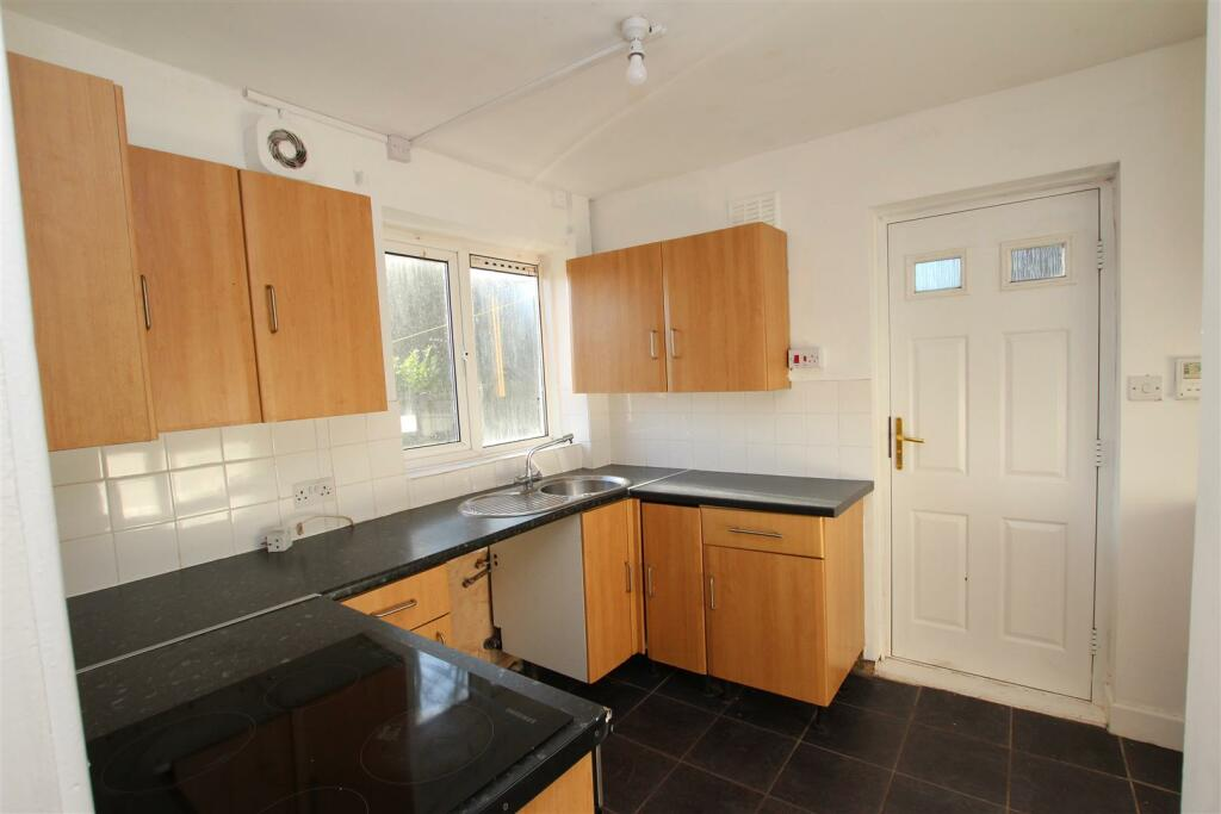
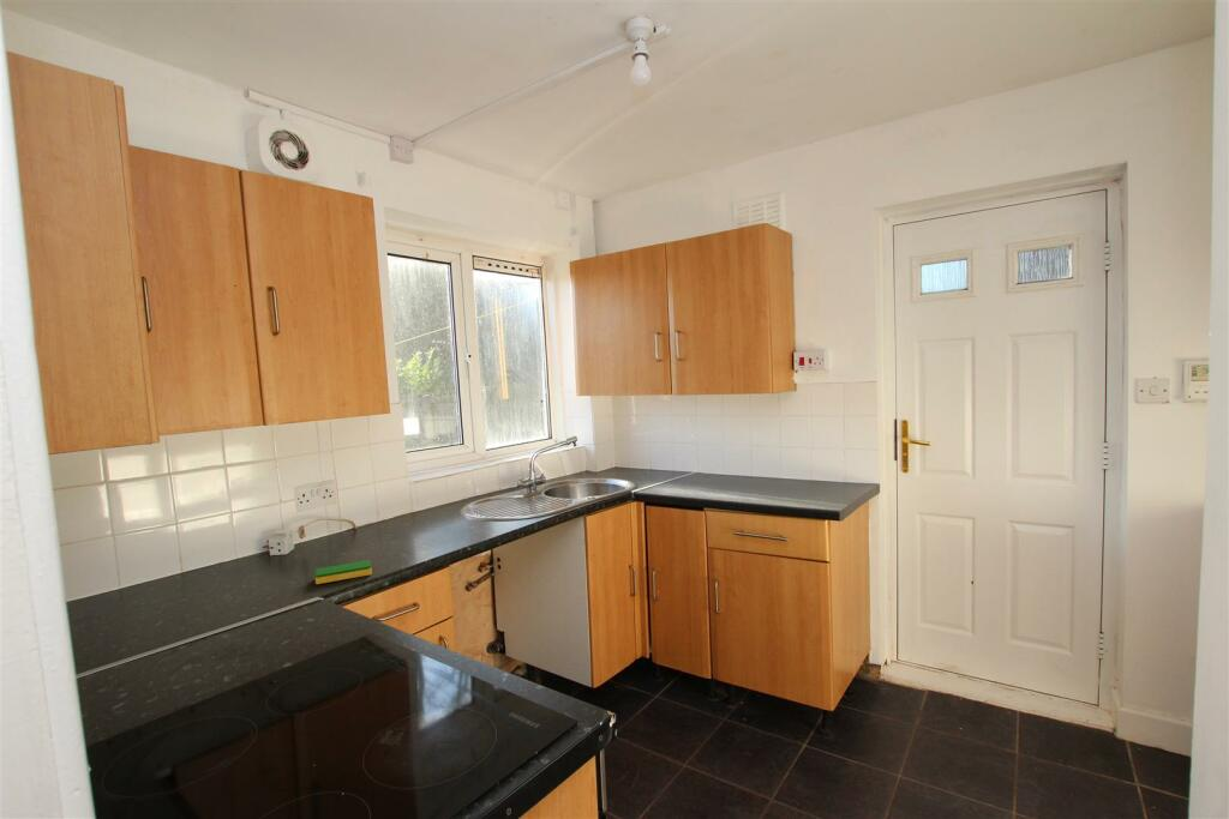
+ dish sponge (343, 571)
